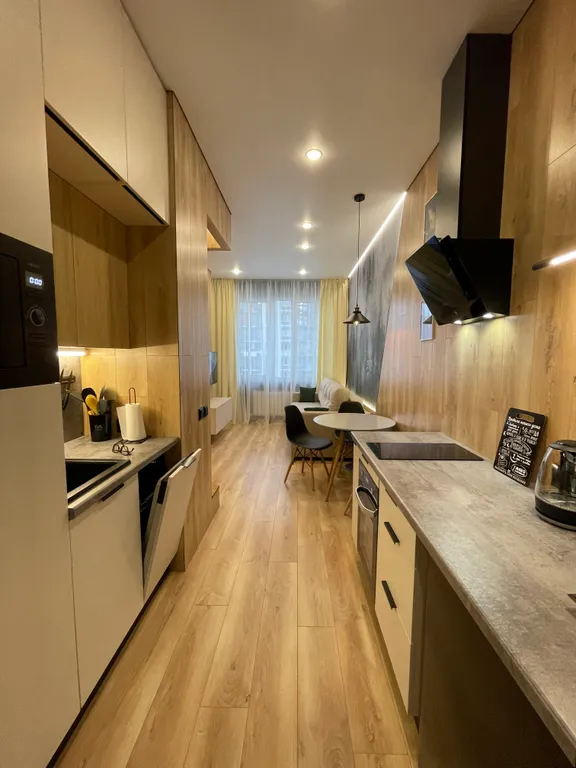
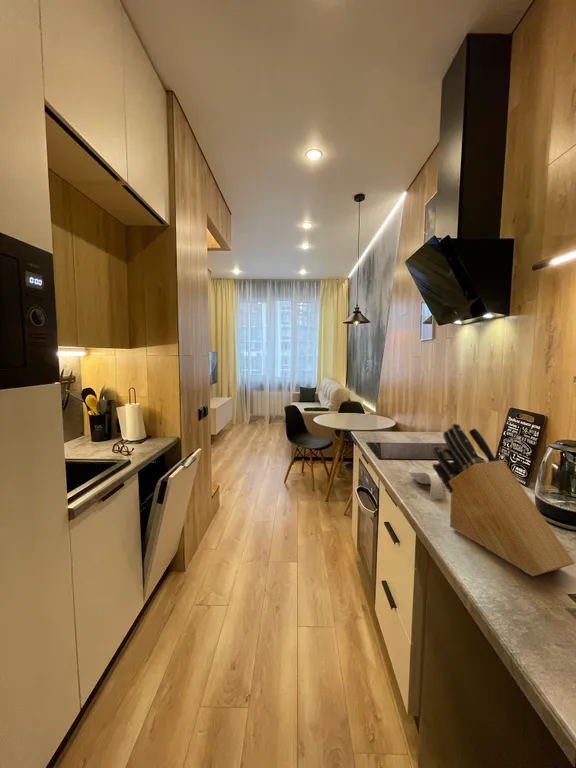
+ knife block (491, 485)
+ spoon rest (428, 477)
